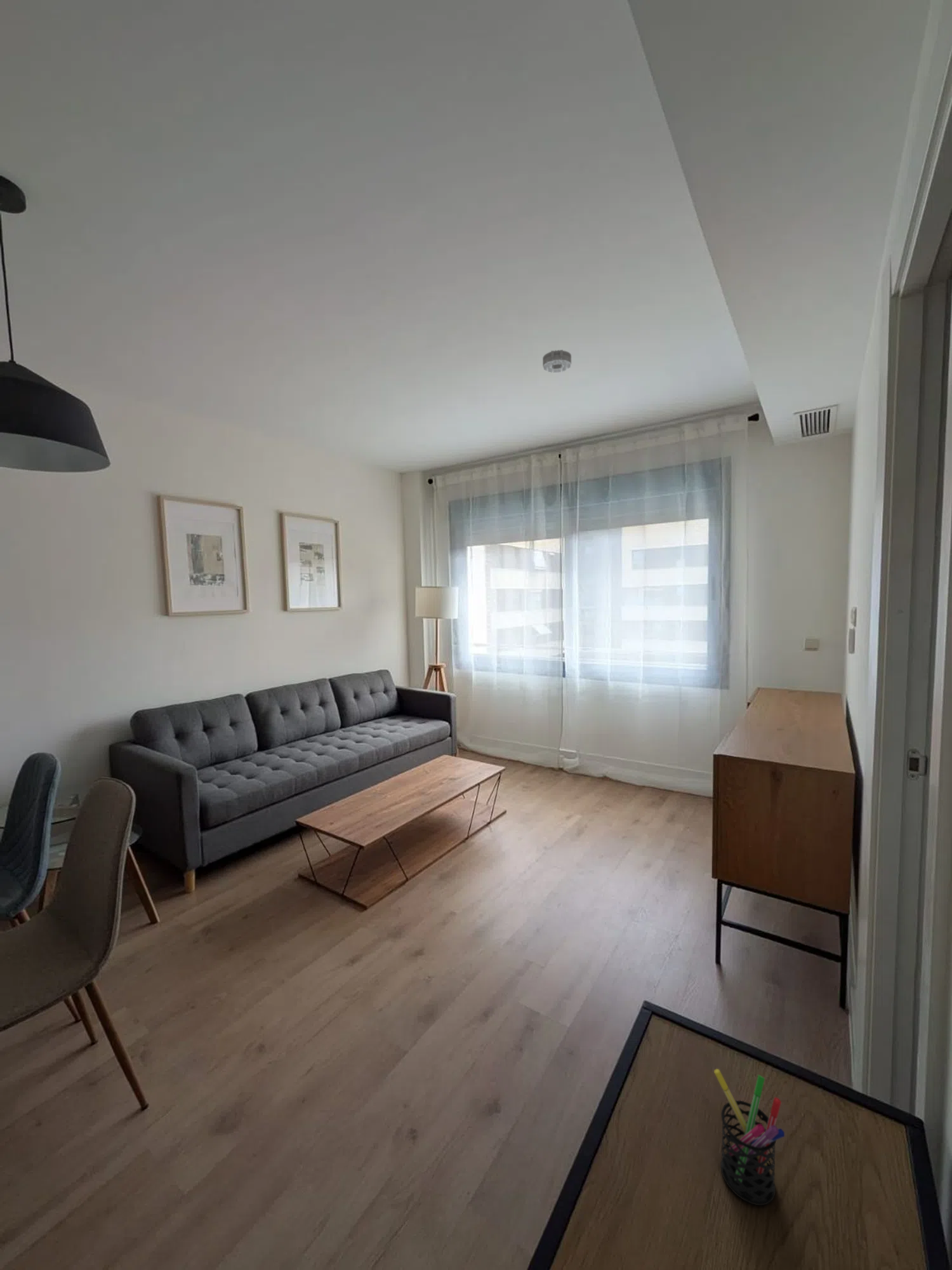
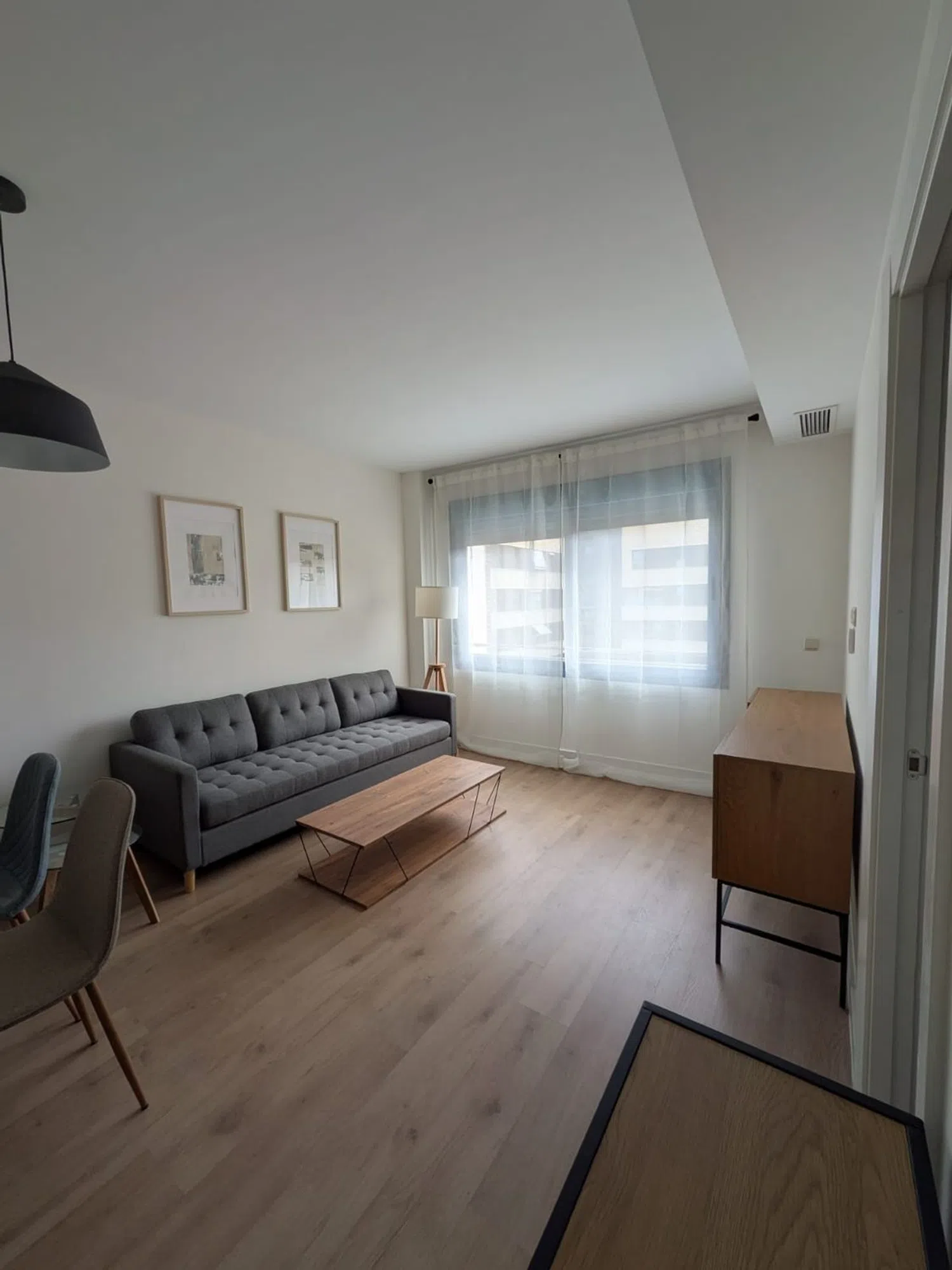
- smoke detector (557, 361)
- pen holder (753, 1128)
